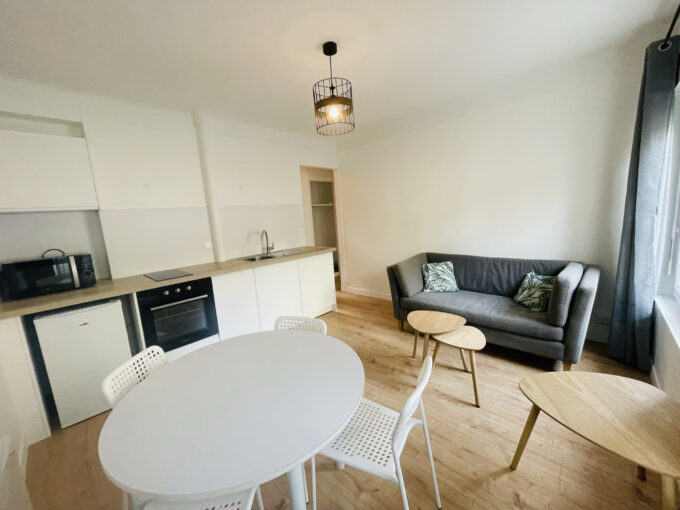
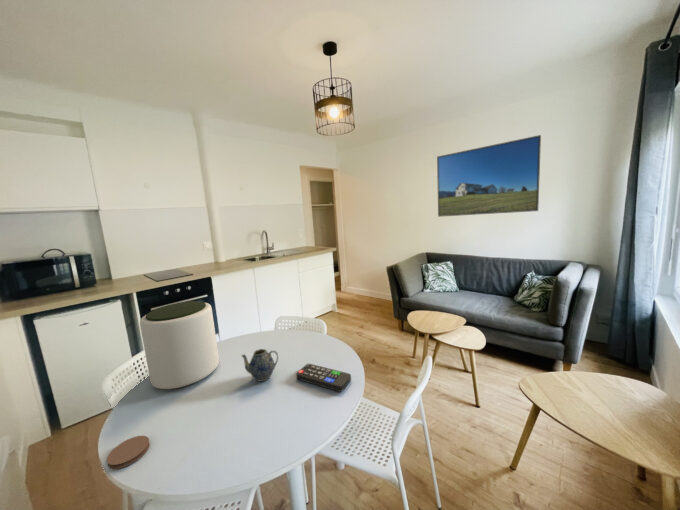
+ remote control (323, 376)
+ teapot (260, 364)
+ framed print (482, 181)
+ plant pot (182, 341)
+ coaster (129, 451)
